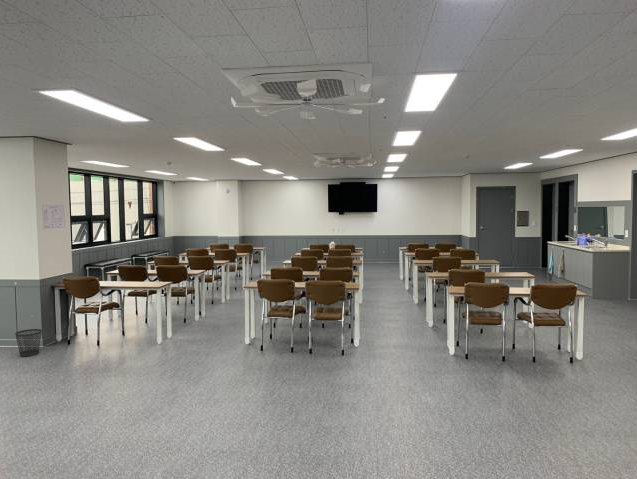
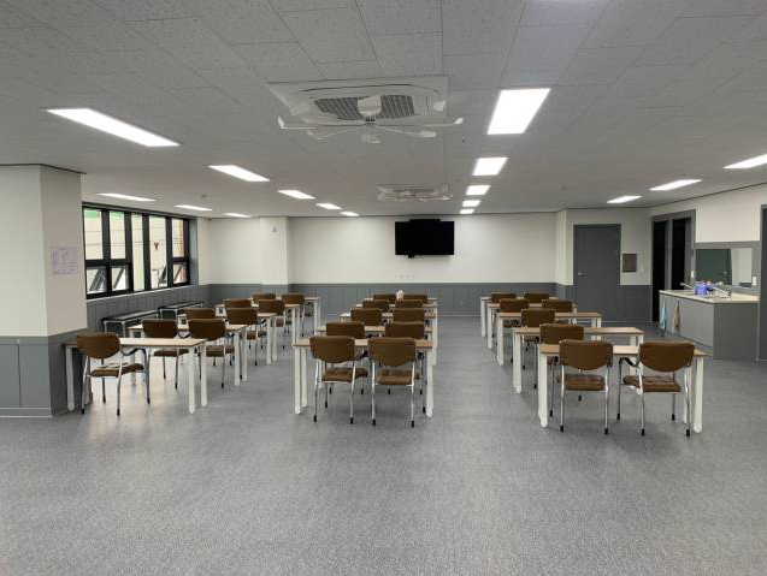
- wastebasket (29, 343)
